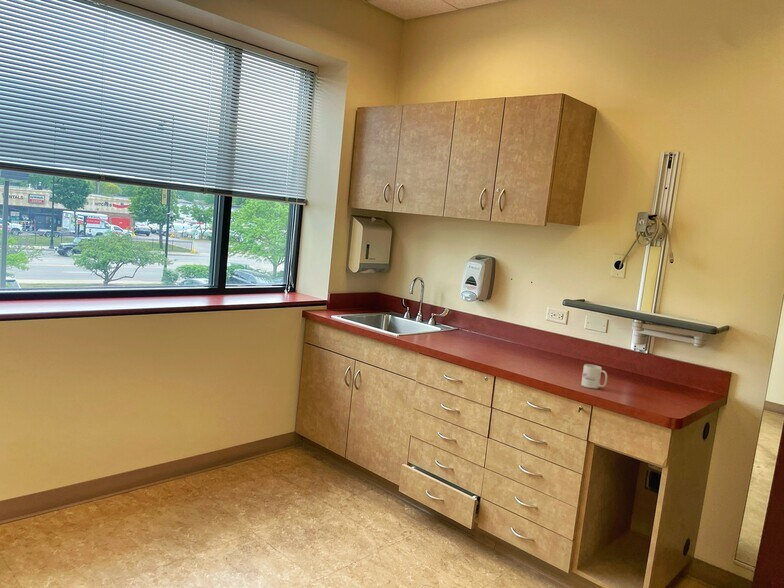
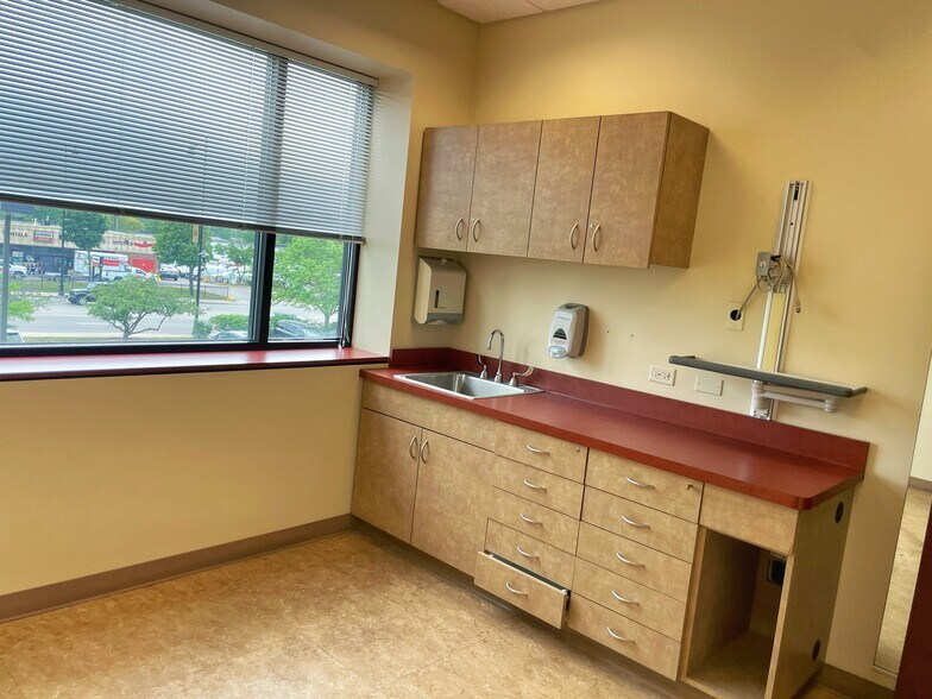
- mug (594, 377)
